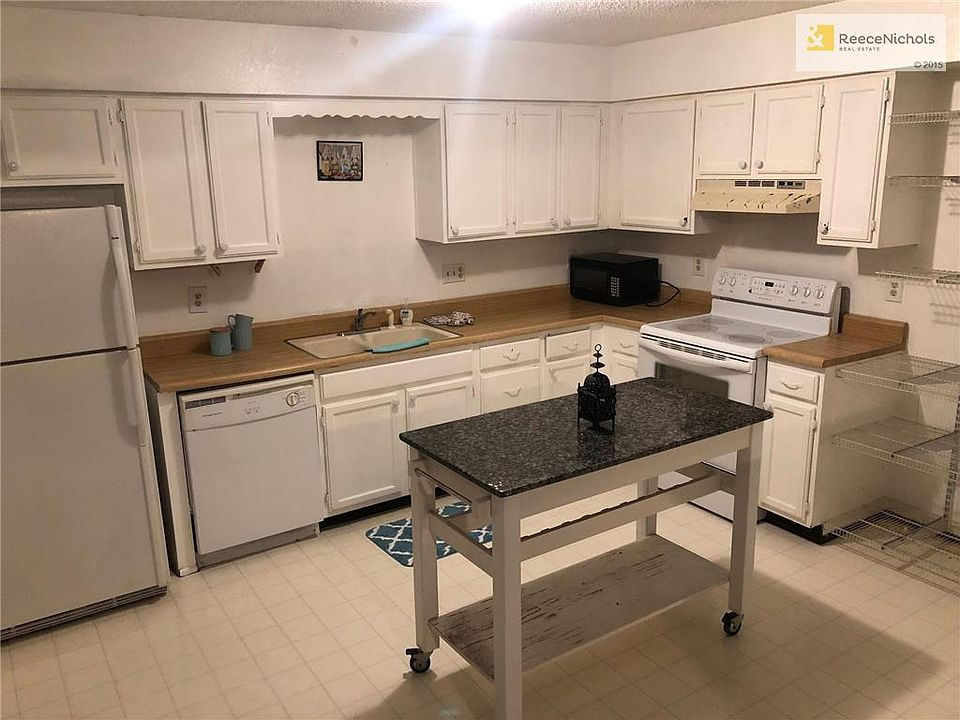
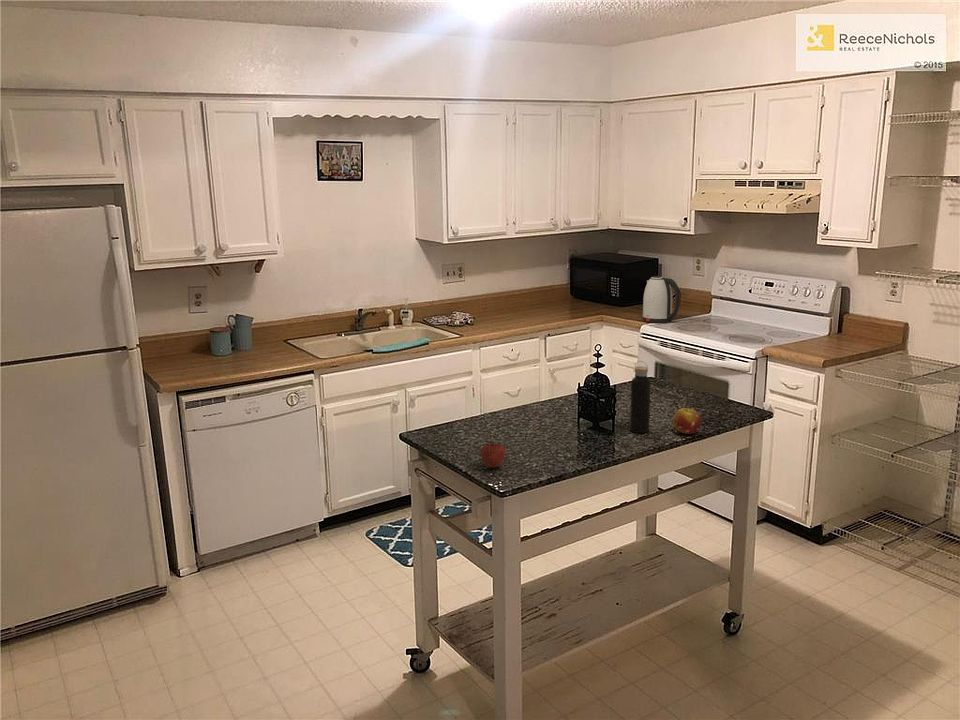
+ water bottle (640, 396)
+ fruit (687, 421)
+ fruit (493, 455)
+ kettle (662, 298)
